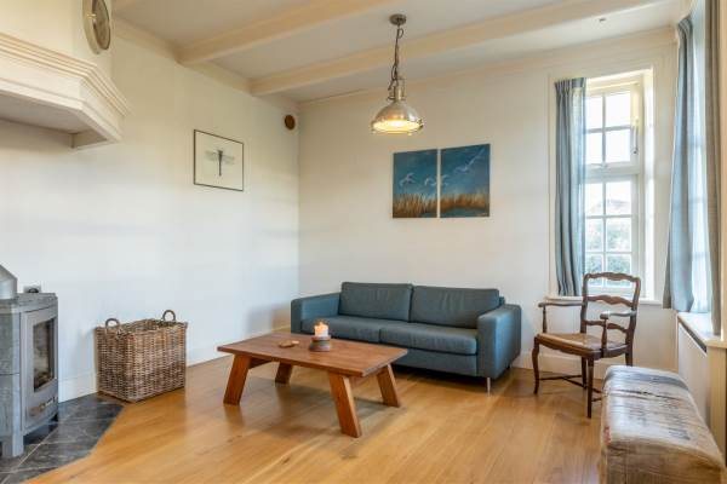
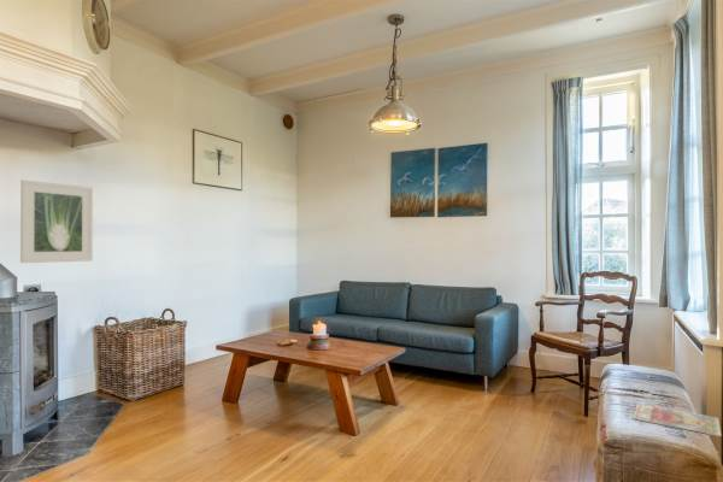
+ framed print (58, 222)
+ magazine (675, 418)
